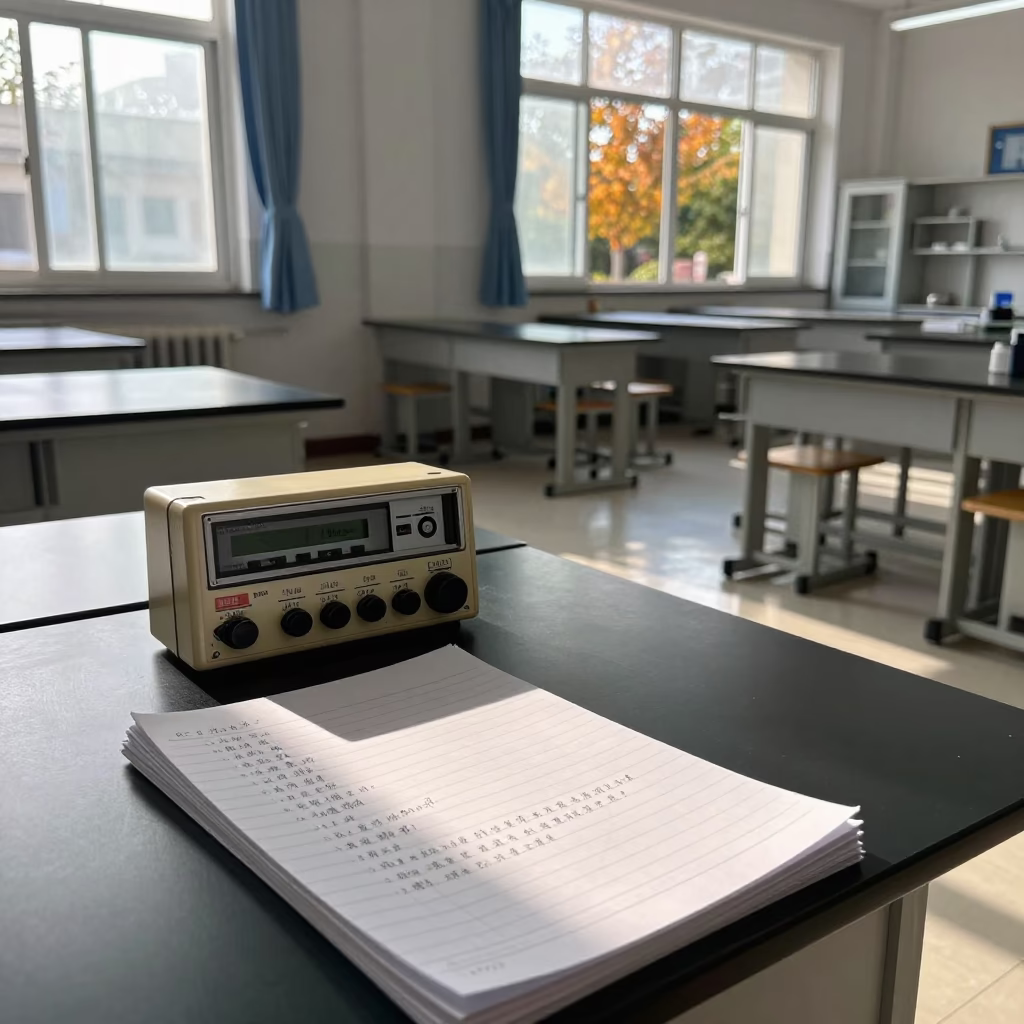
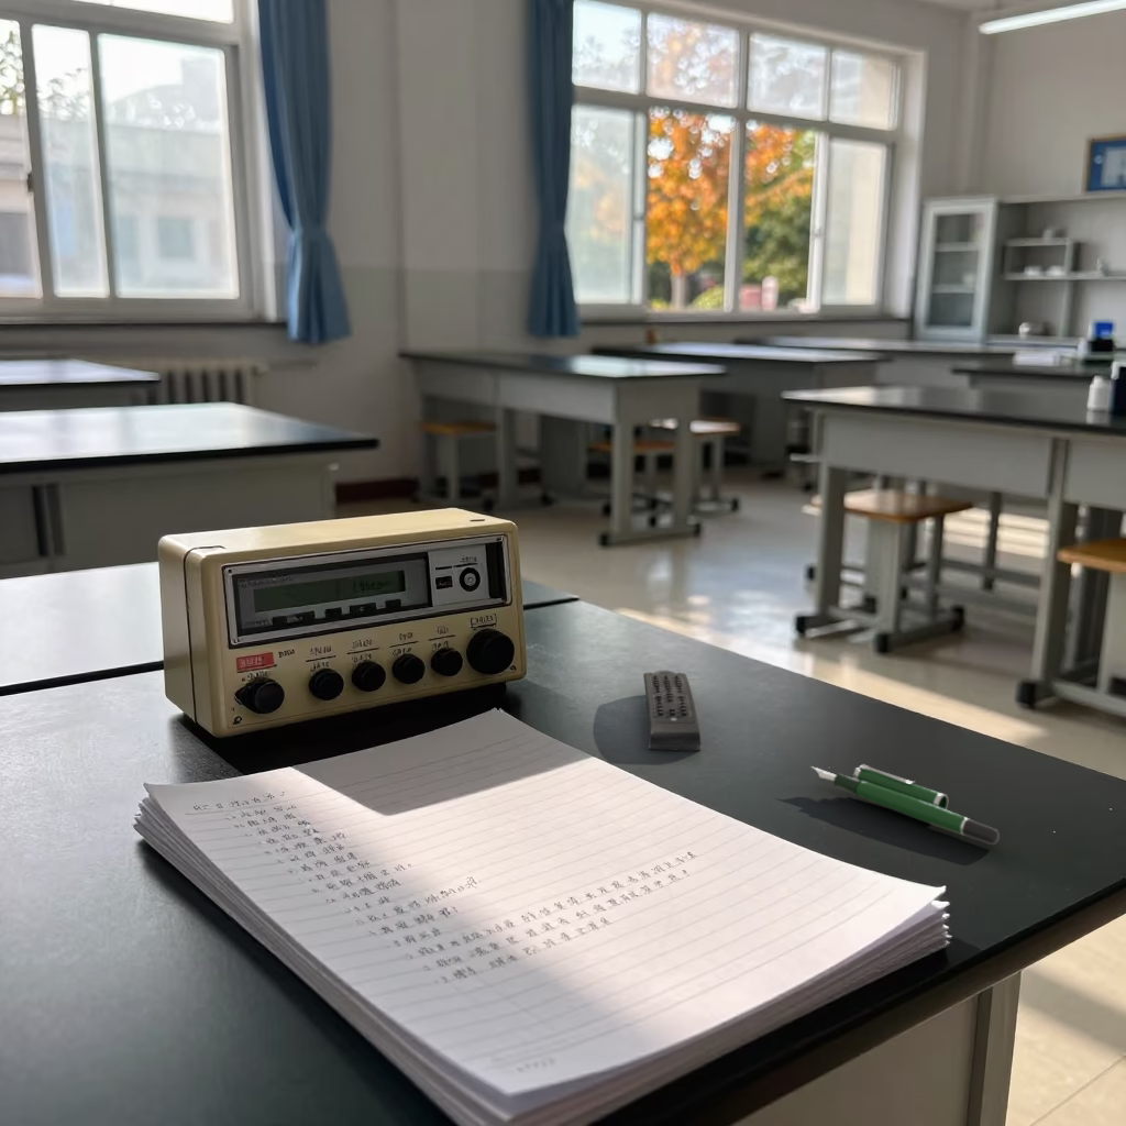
+ pen (905, 795)
+ remote control (667, 703)
